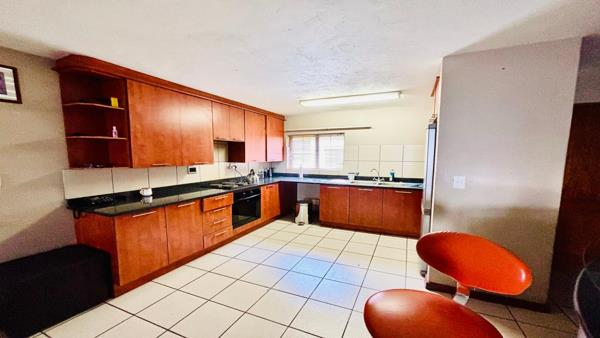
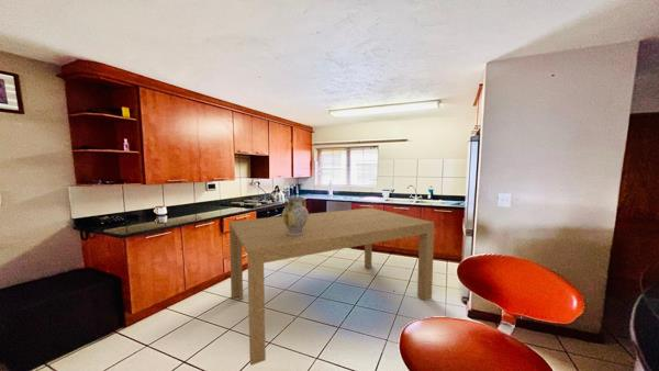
+ ceramic jug (294, 215)
+ dining table (331, 250)
